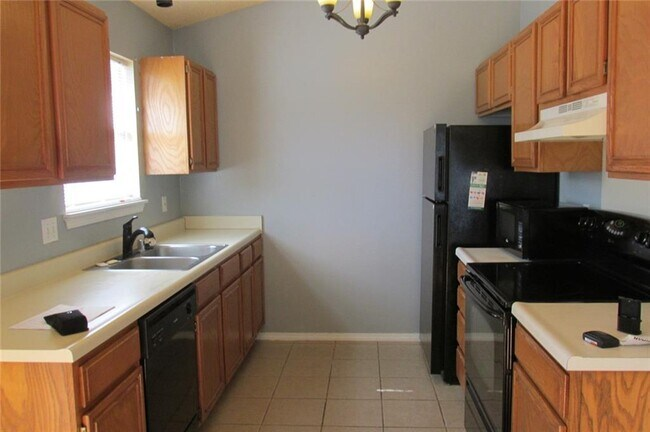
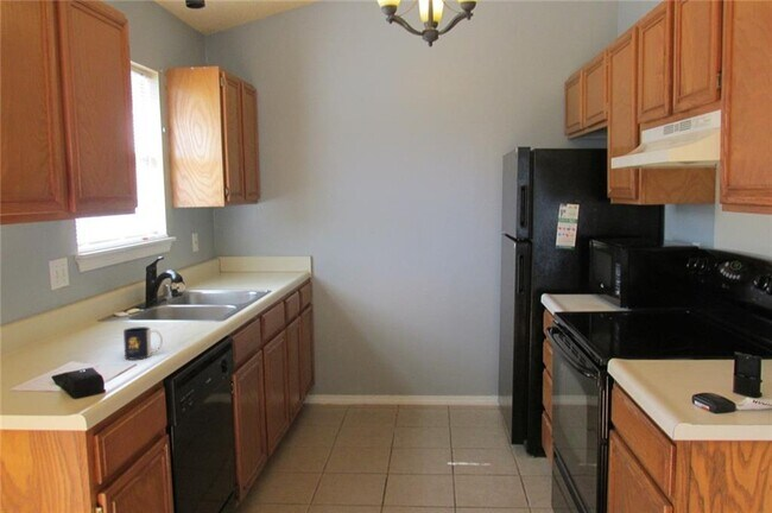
+ mug (143, 342)
